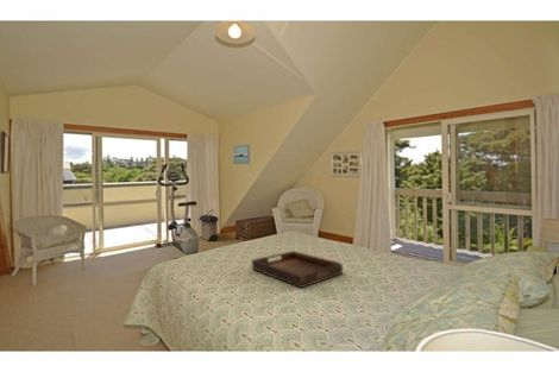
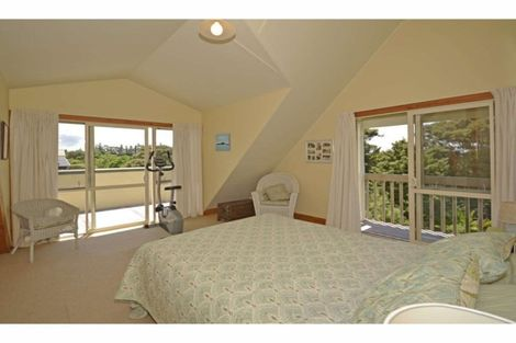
- serving tray (296, 266)
- laundry hamper (208, 223)
